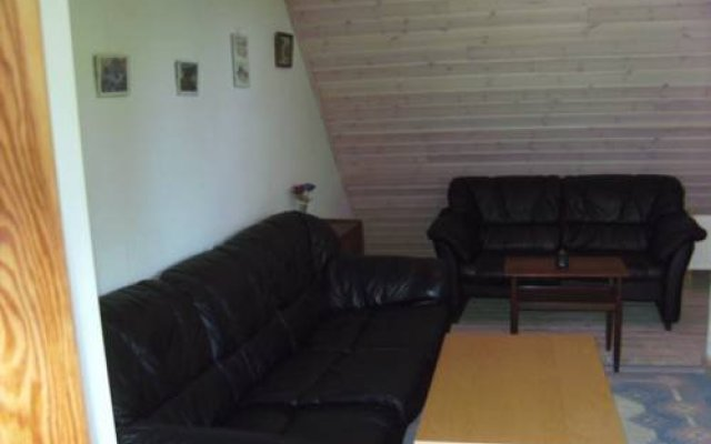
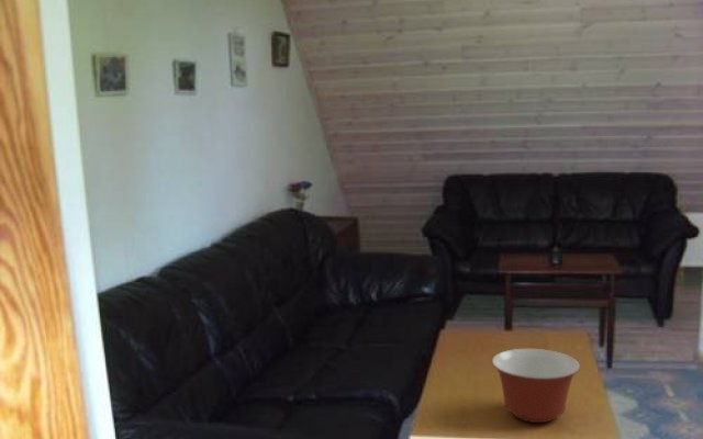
+ mixing bowl (534, 387)
